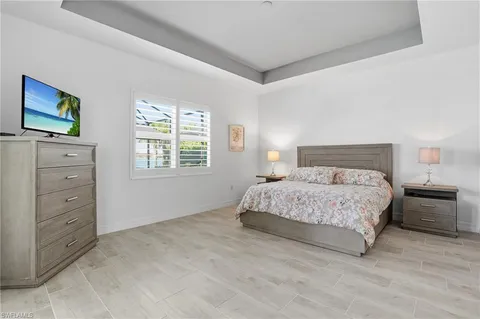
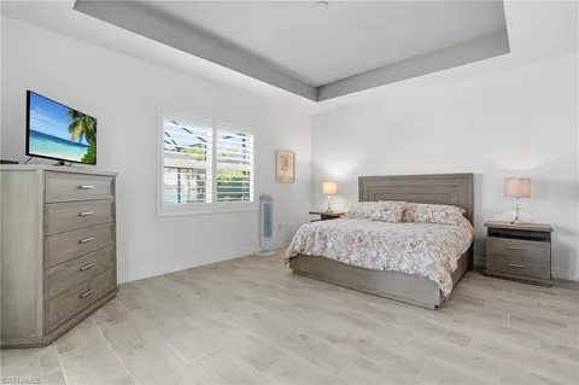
+ air purifier (265, 223)
